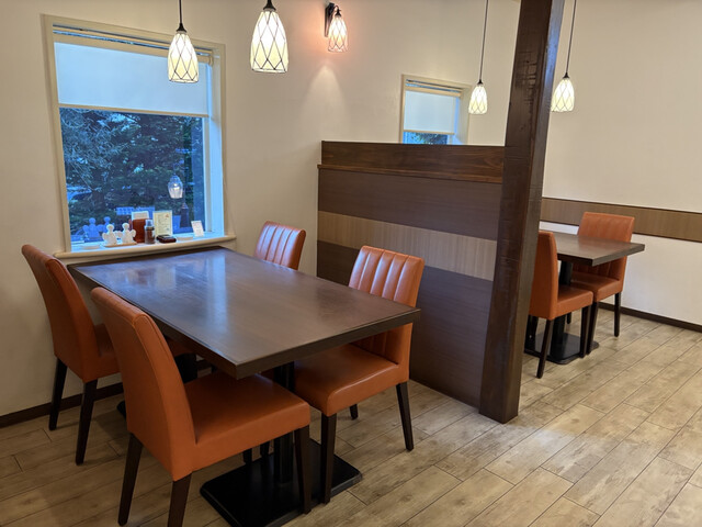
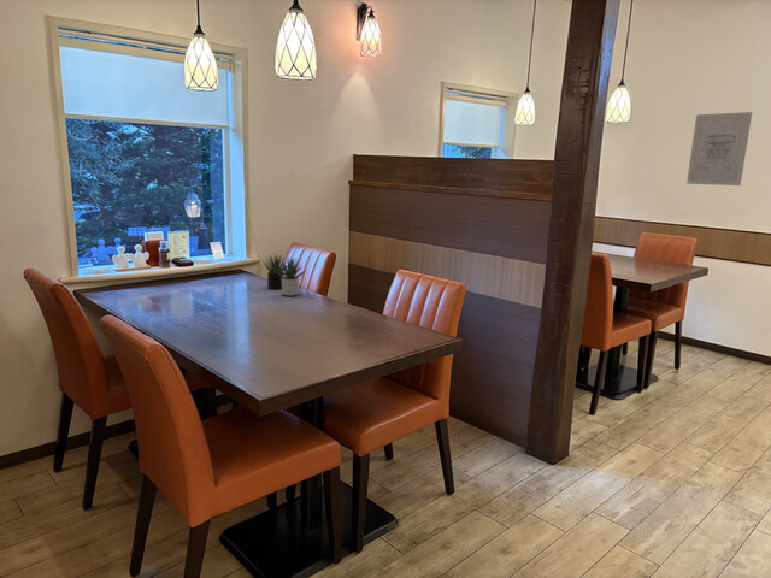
+ succulent plant (283, 272)
+ wall art (718, 149)
